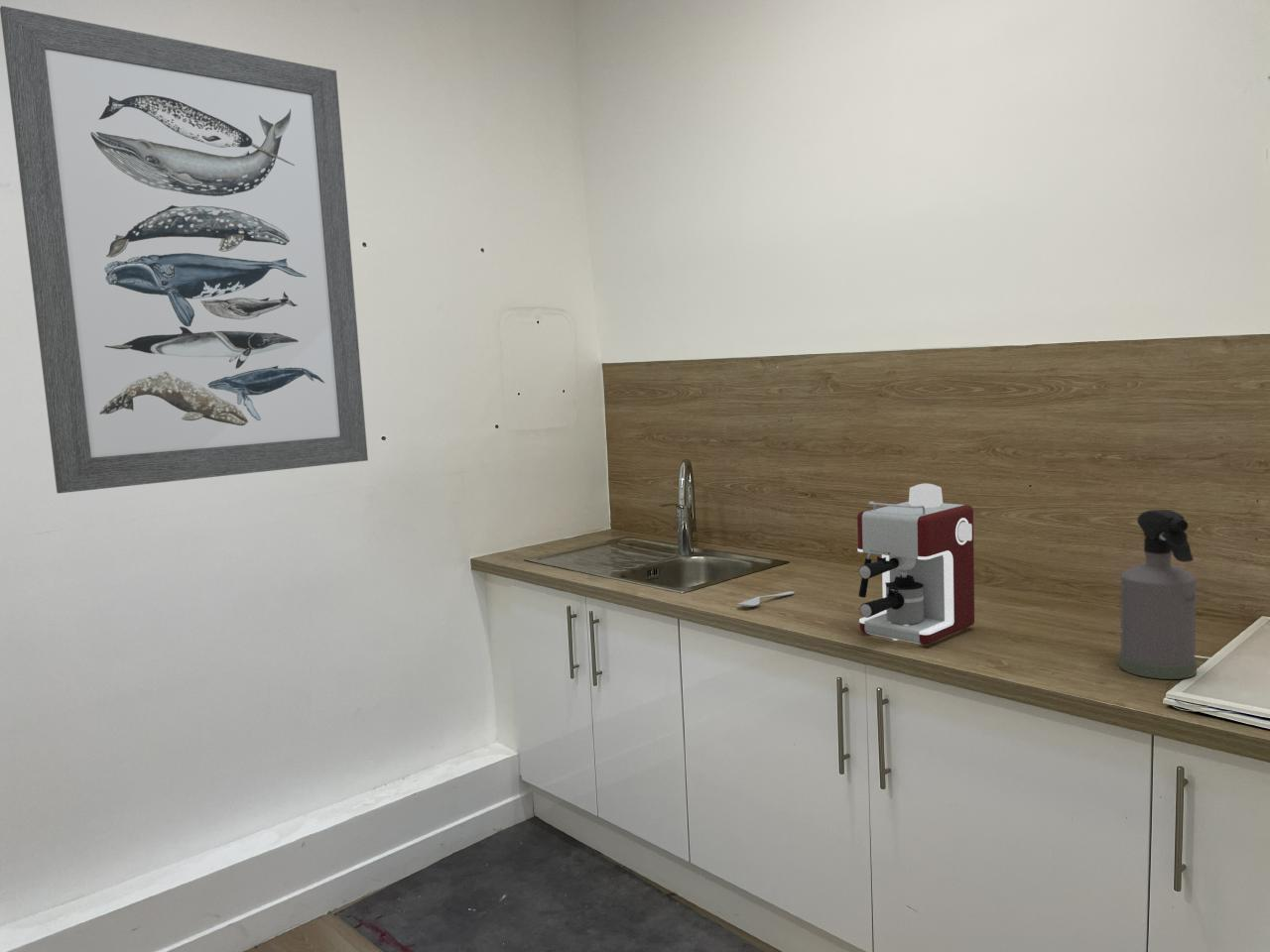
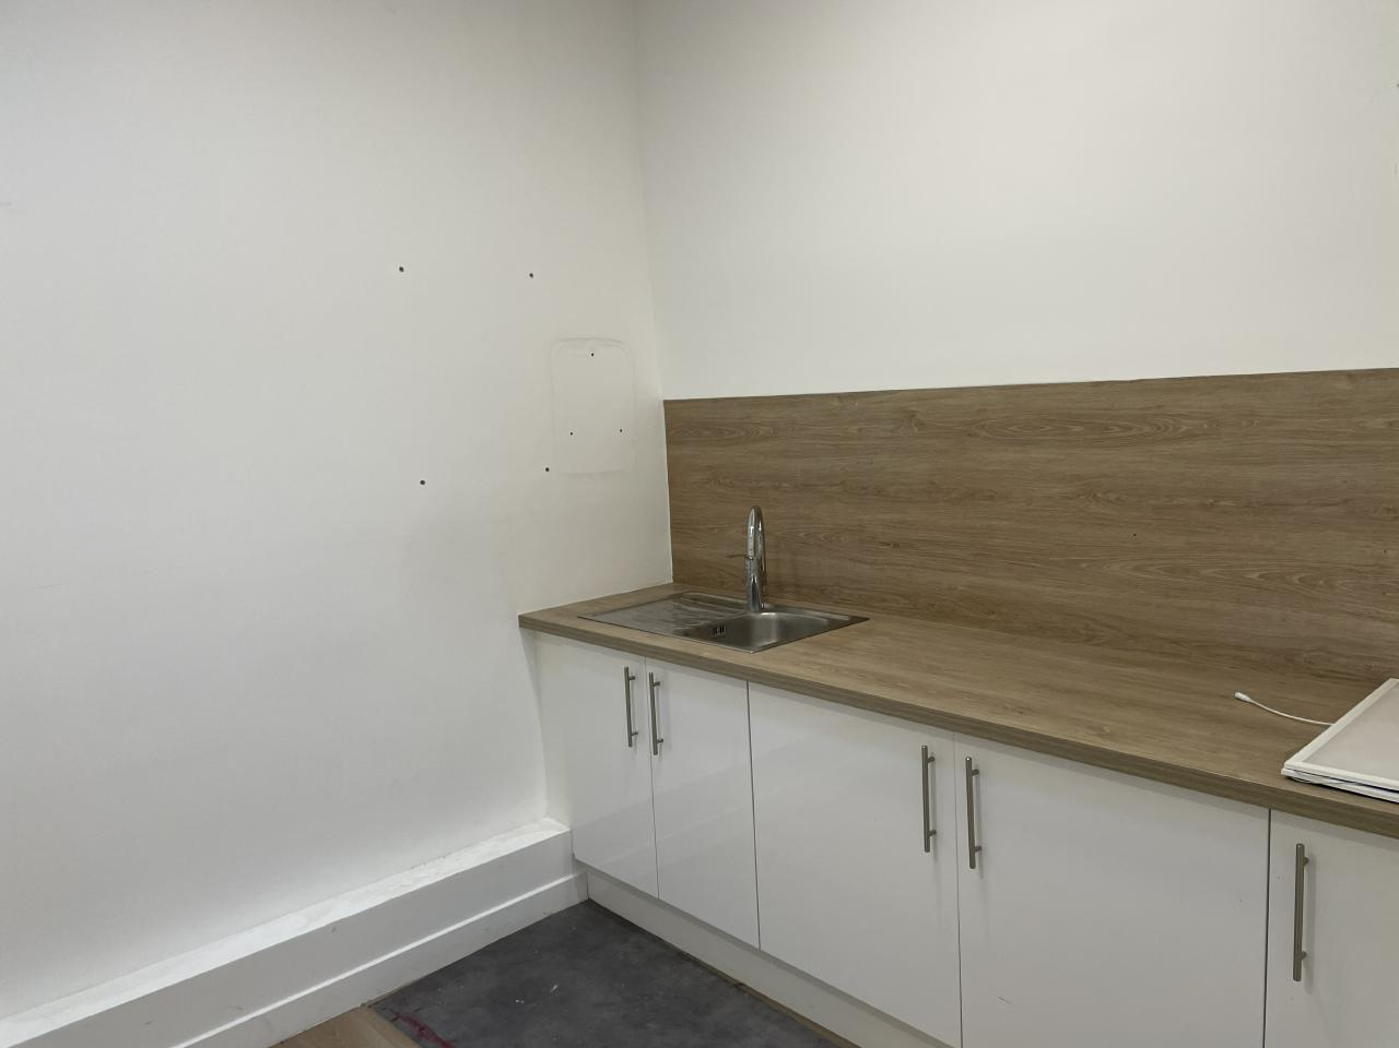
- coffee maker (905, 562)
- wall art (207, 264)
- spray bottle (1161, 590)
- spoon (767, 596)
